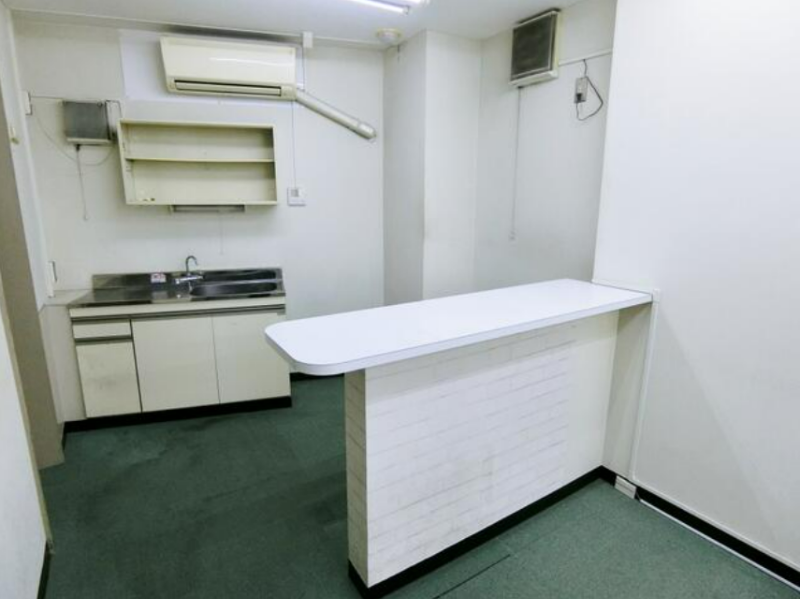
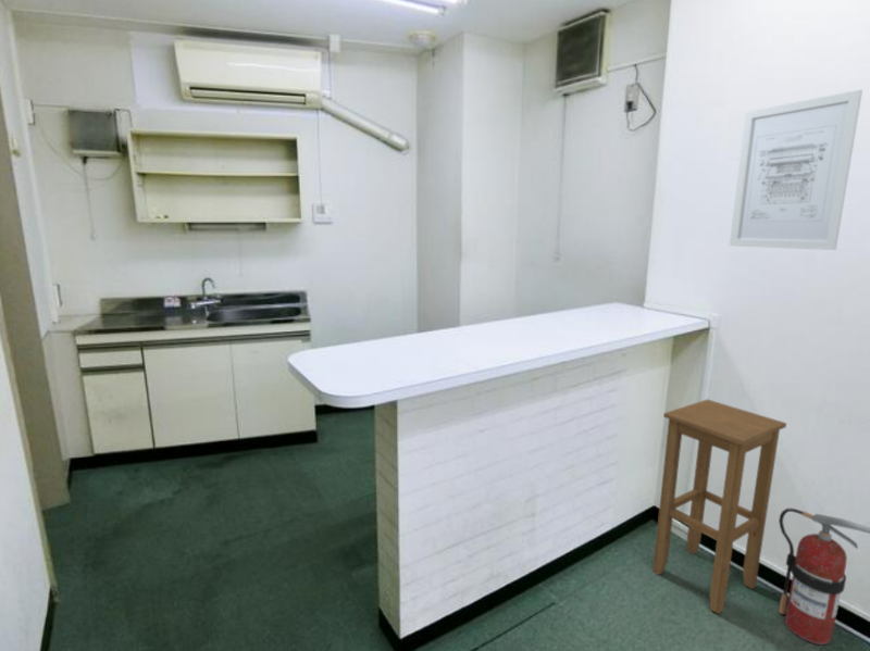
+ fire extinguisher (817, 572)
+ wall art (787, 176)
+ stool (712, 501)
